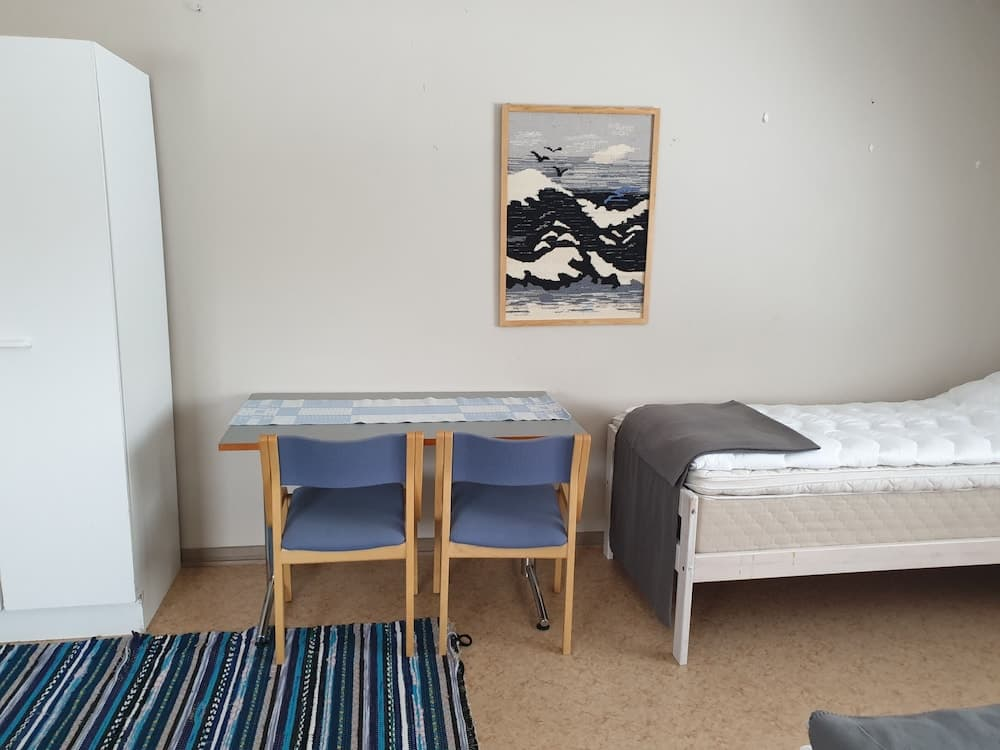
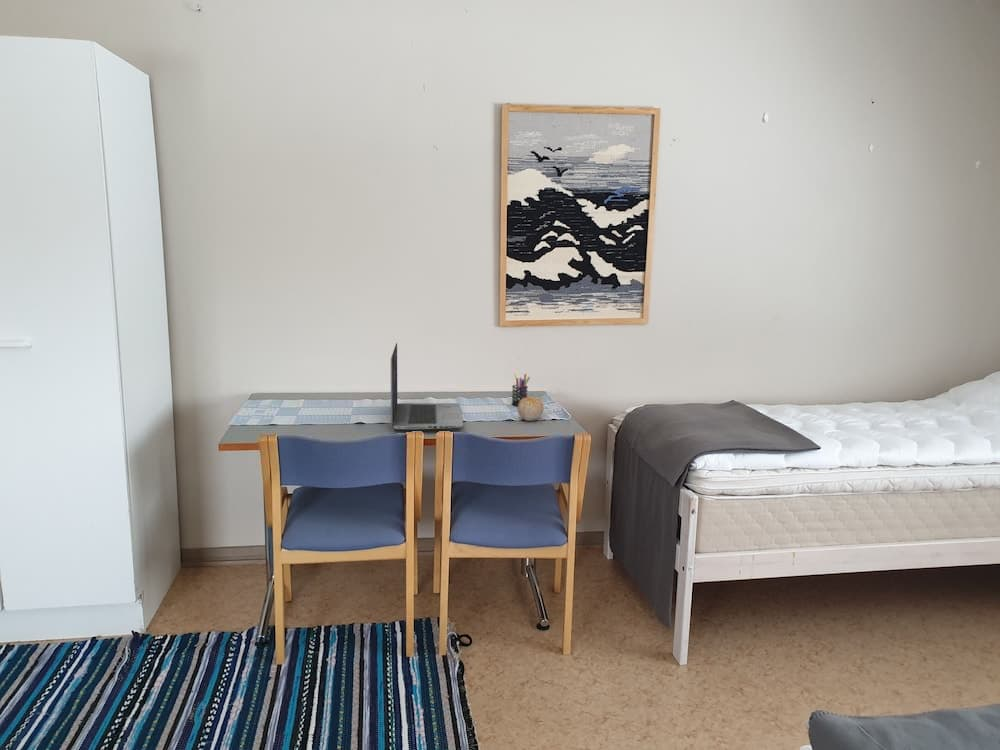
+ fruit (530, 408)
+ laptop (427, 403)
+ pen holder (521, 388)
